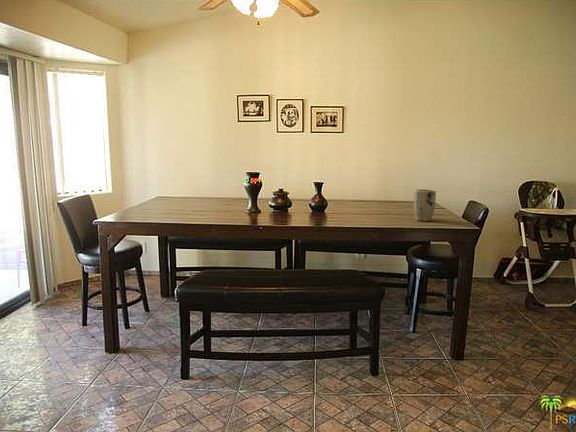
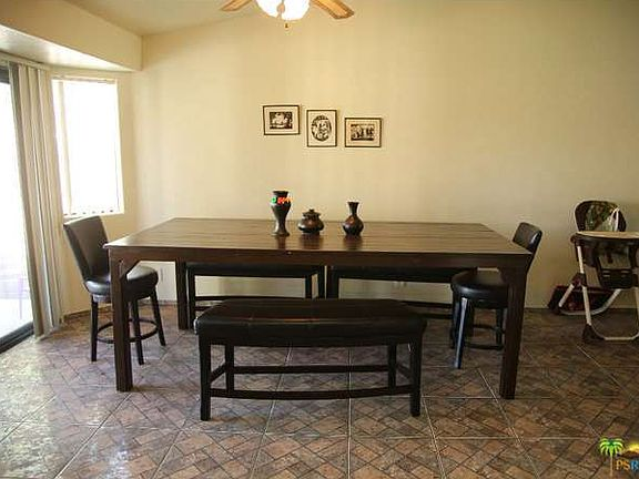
- plant pot (424, 205)
